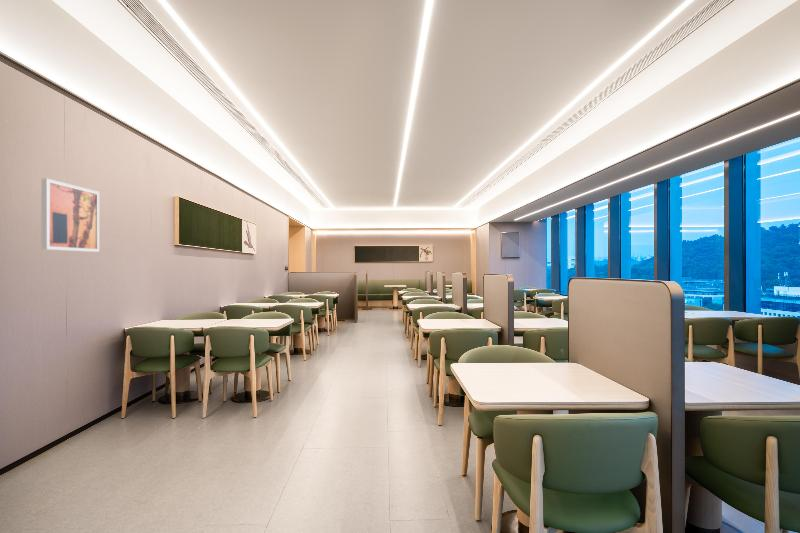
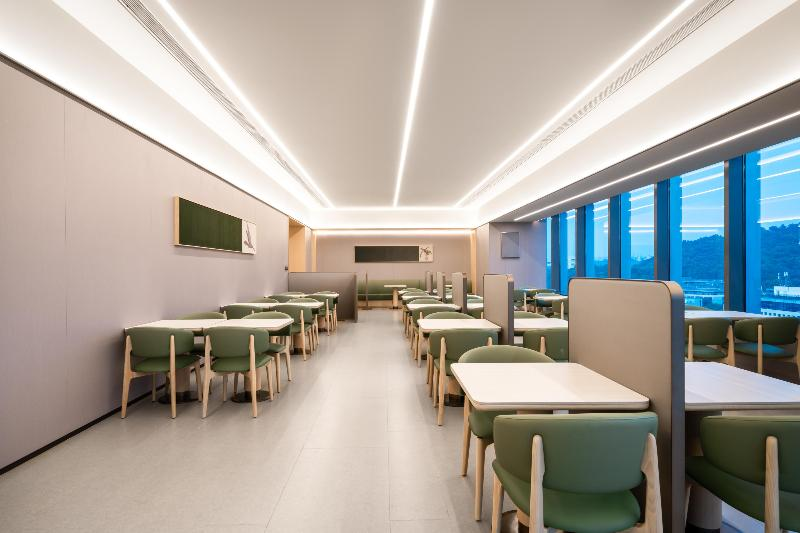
- wall art (72, 218)
